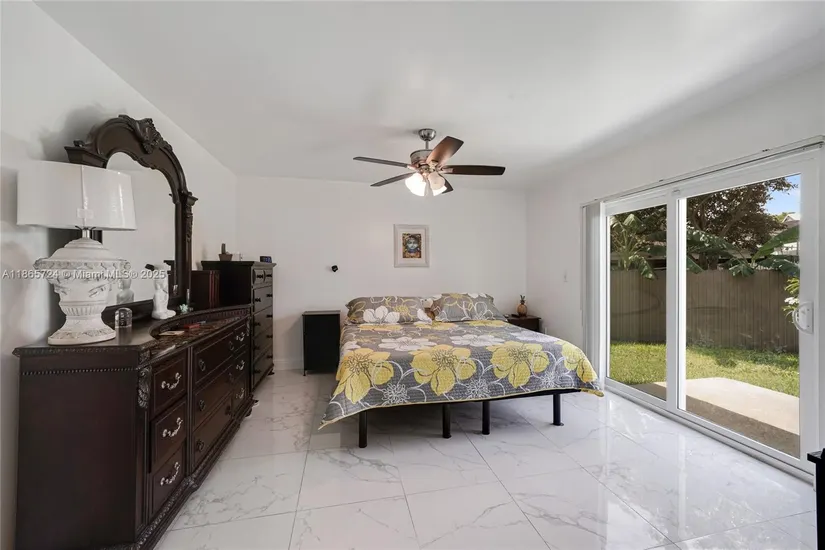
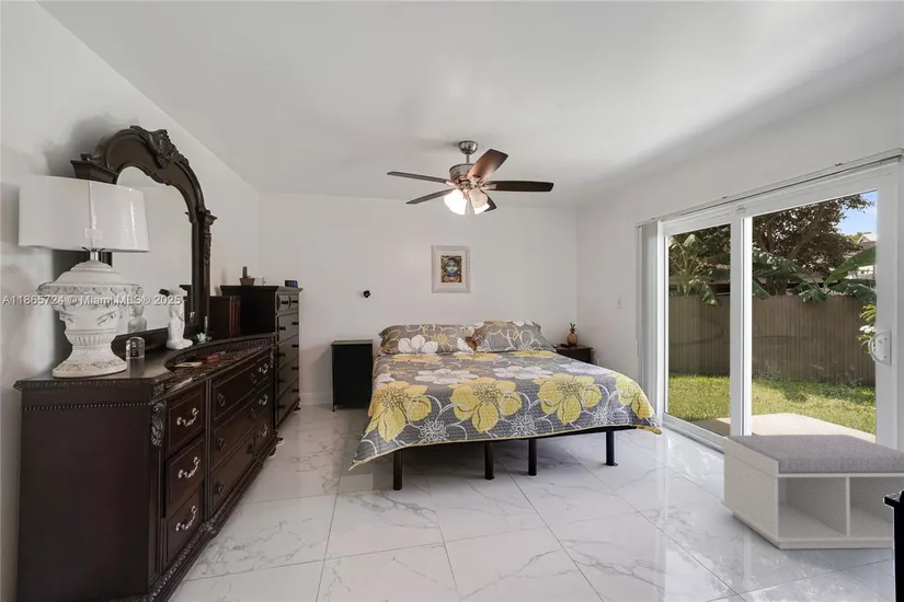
+ bench (815, 486)
